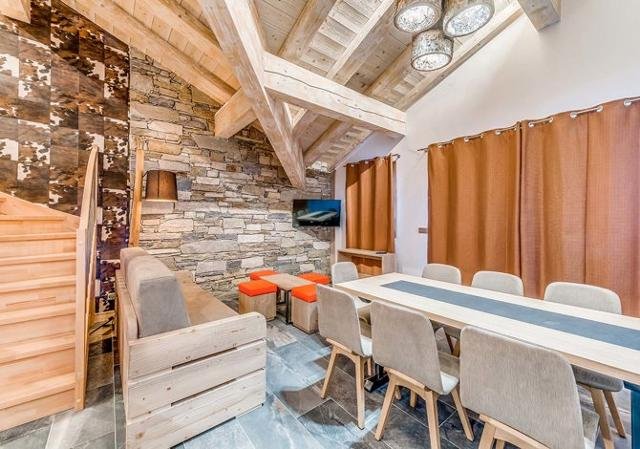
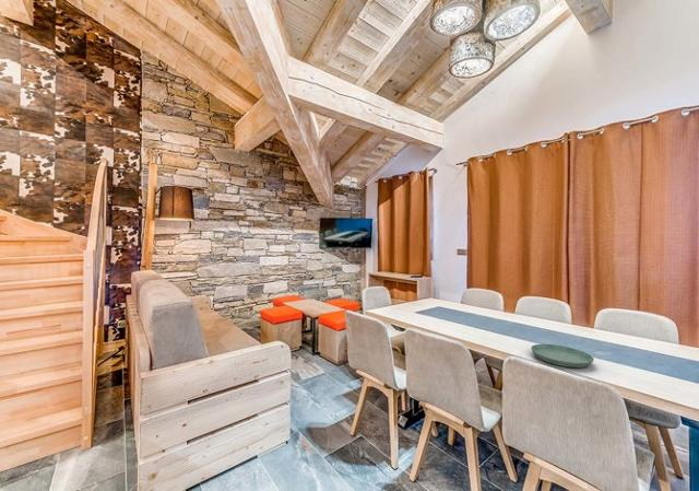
+ saucer (560, 355)
